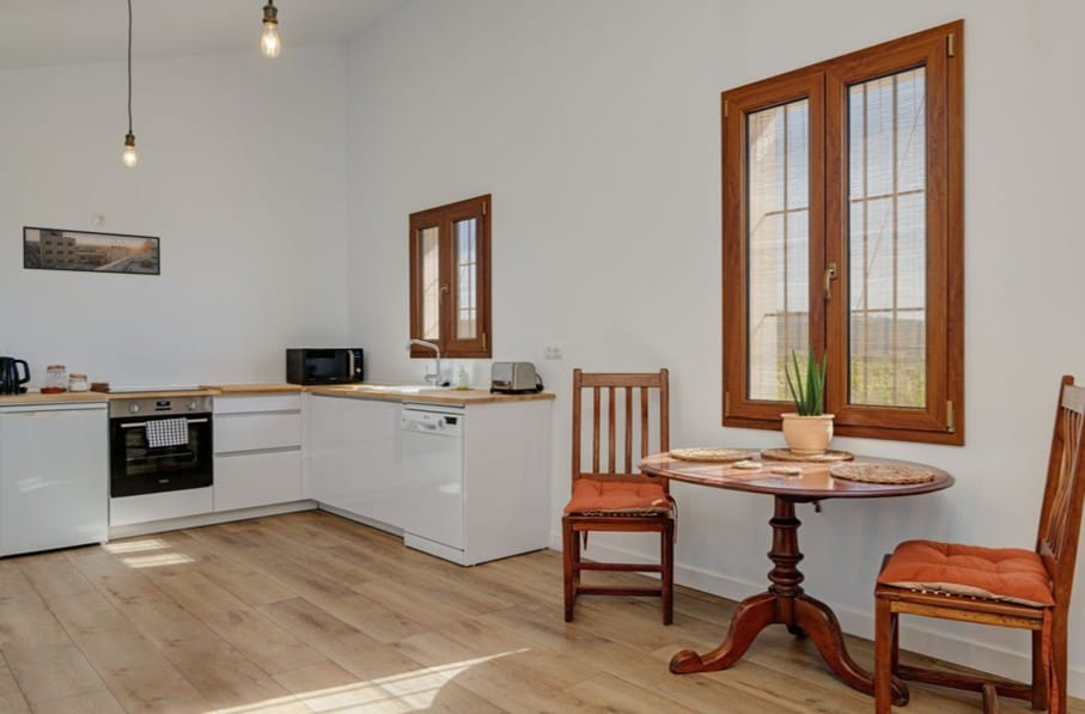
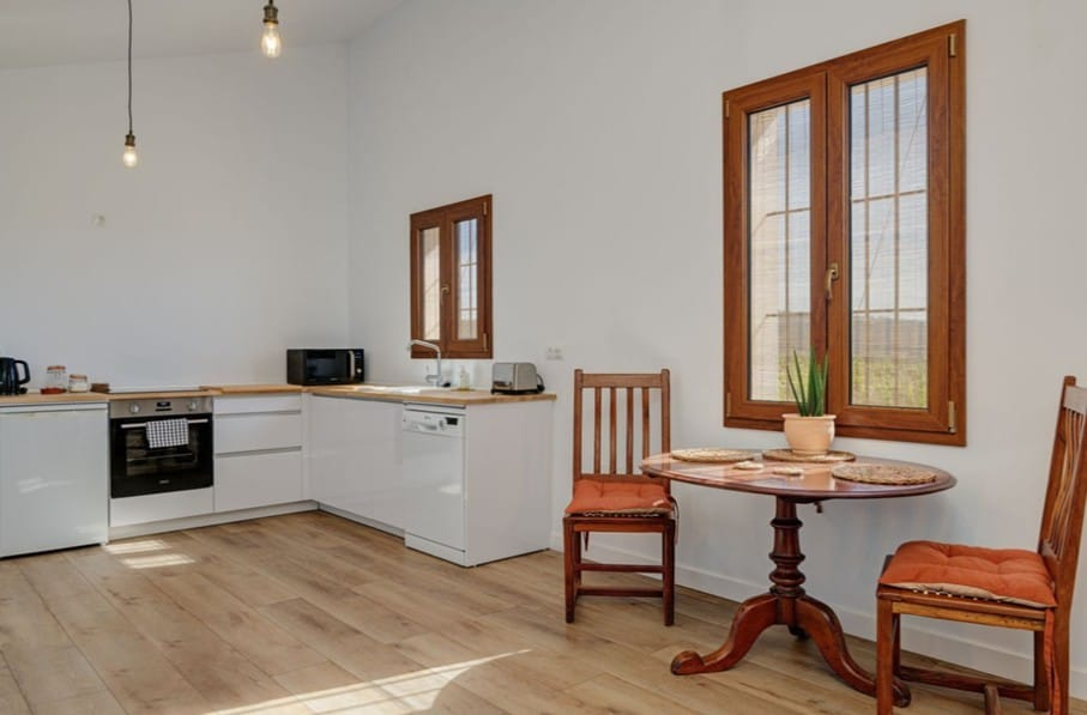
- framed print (95, 251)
